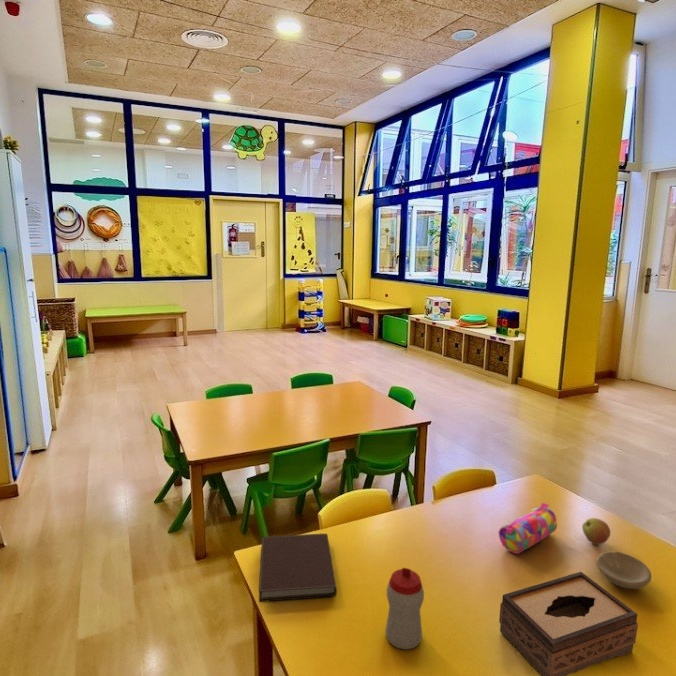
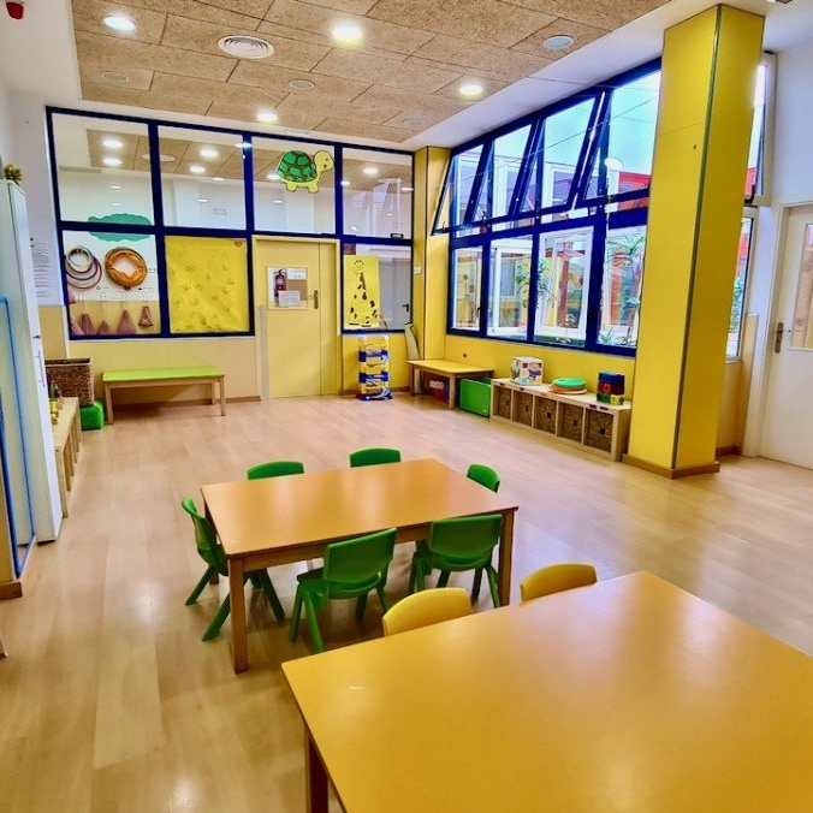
- notebook (296, 564)
- pencil case (528, 527)
- apple (595, 531)
- bowl (622, 573)
- sippy cup (404, 603)
- tissue box (566, 622)
